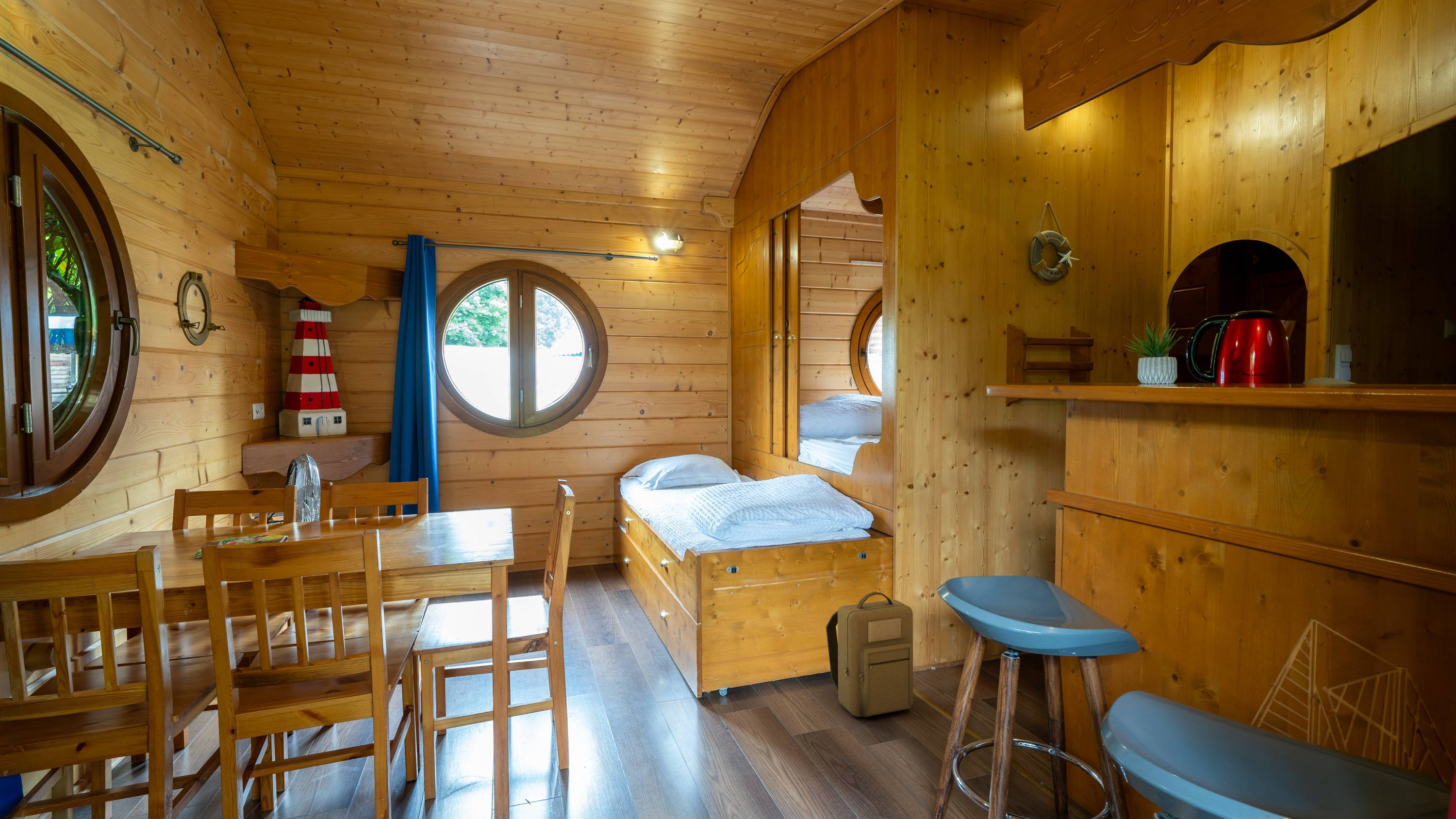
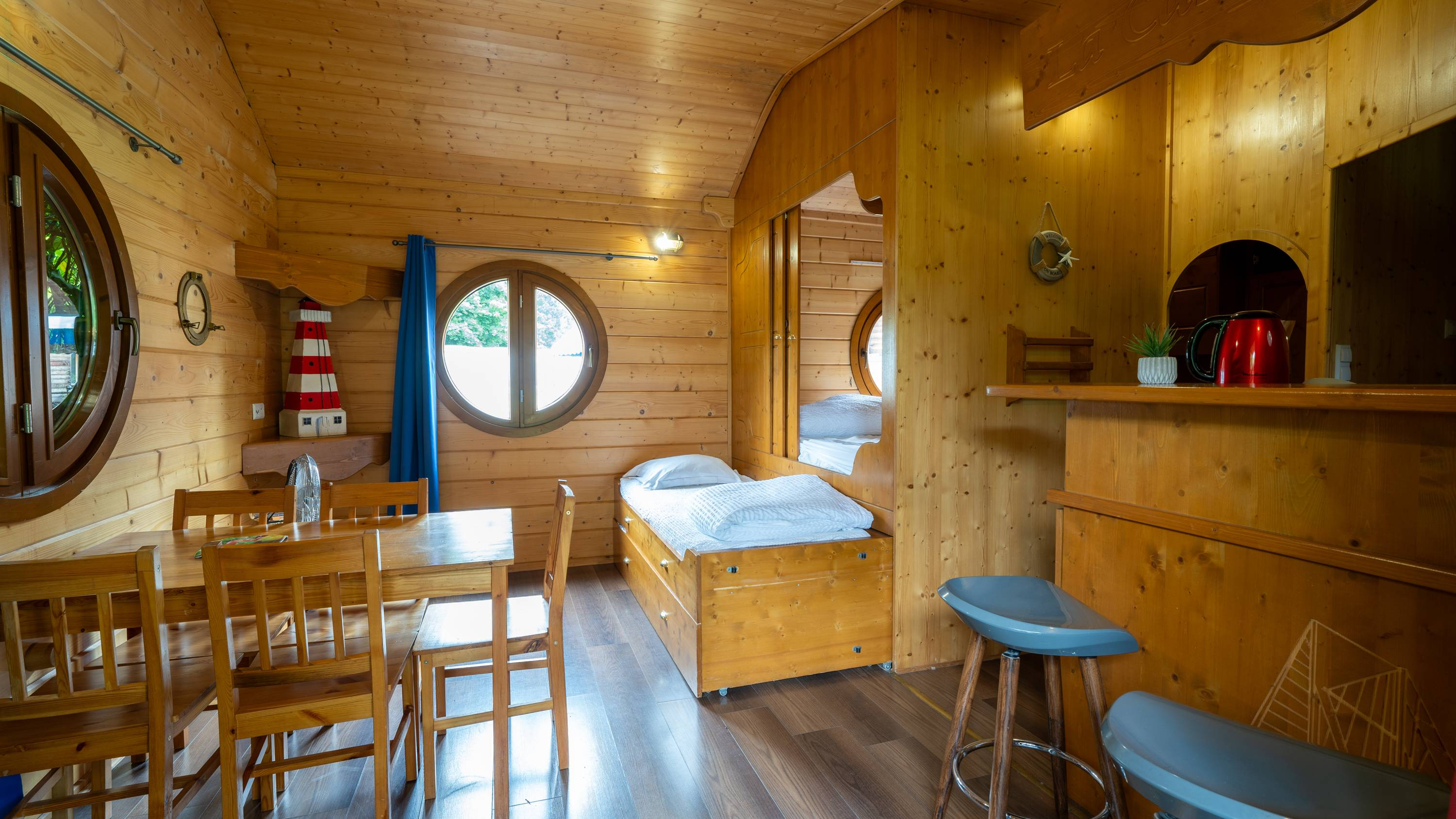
- backpack (868, 646)
